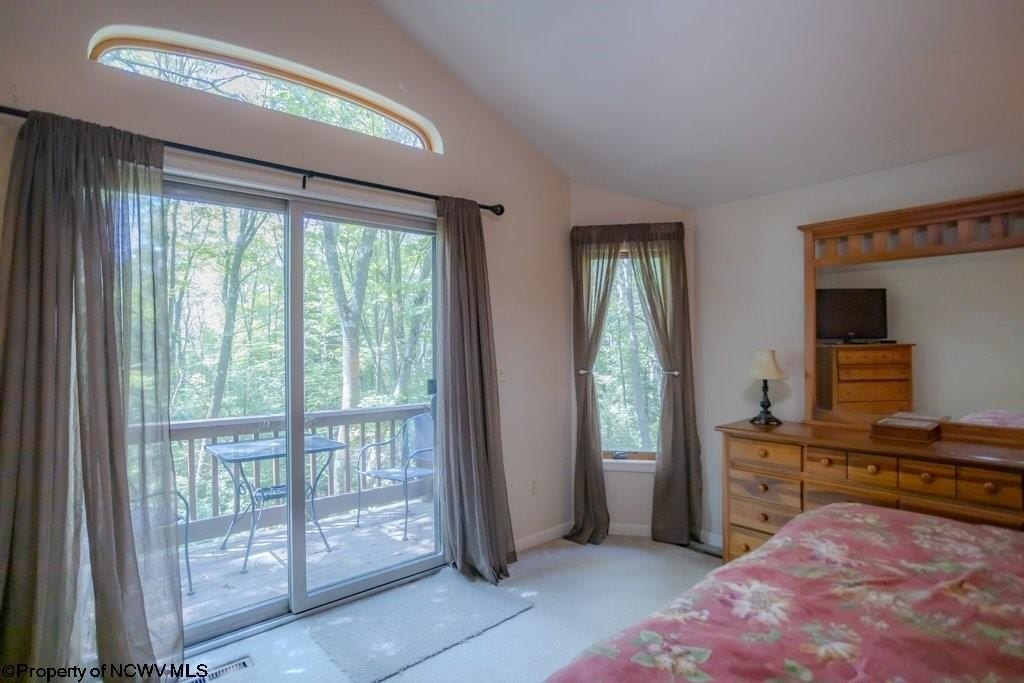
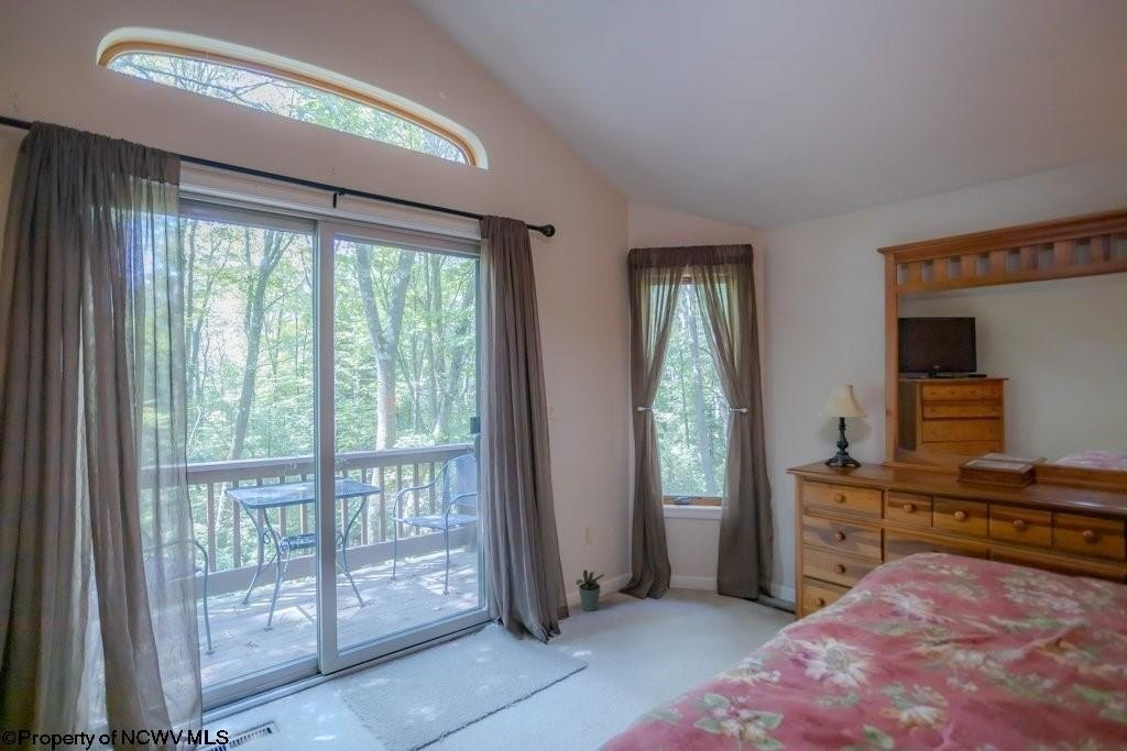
+ potted plant (591, 588)
